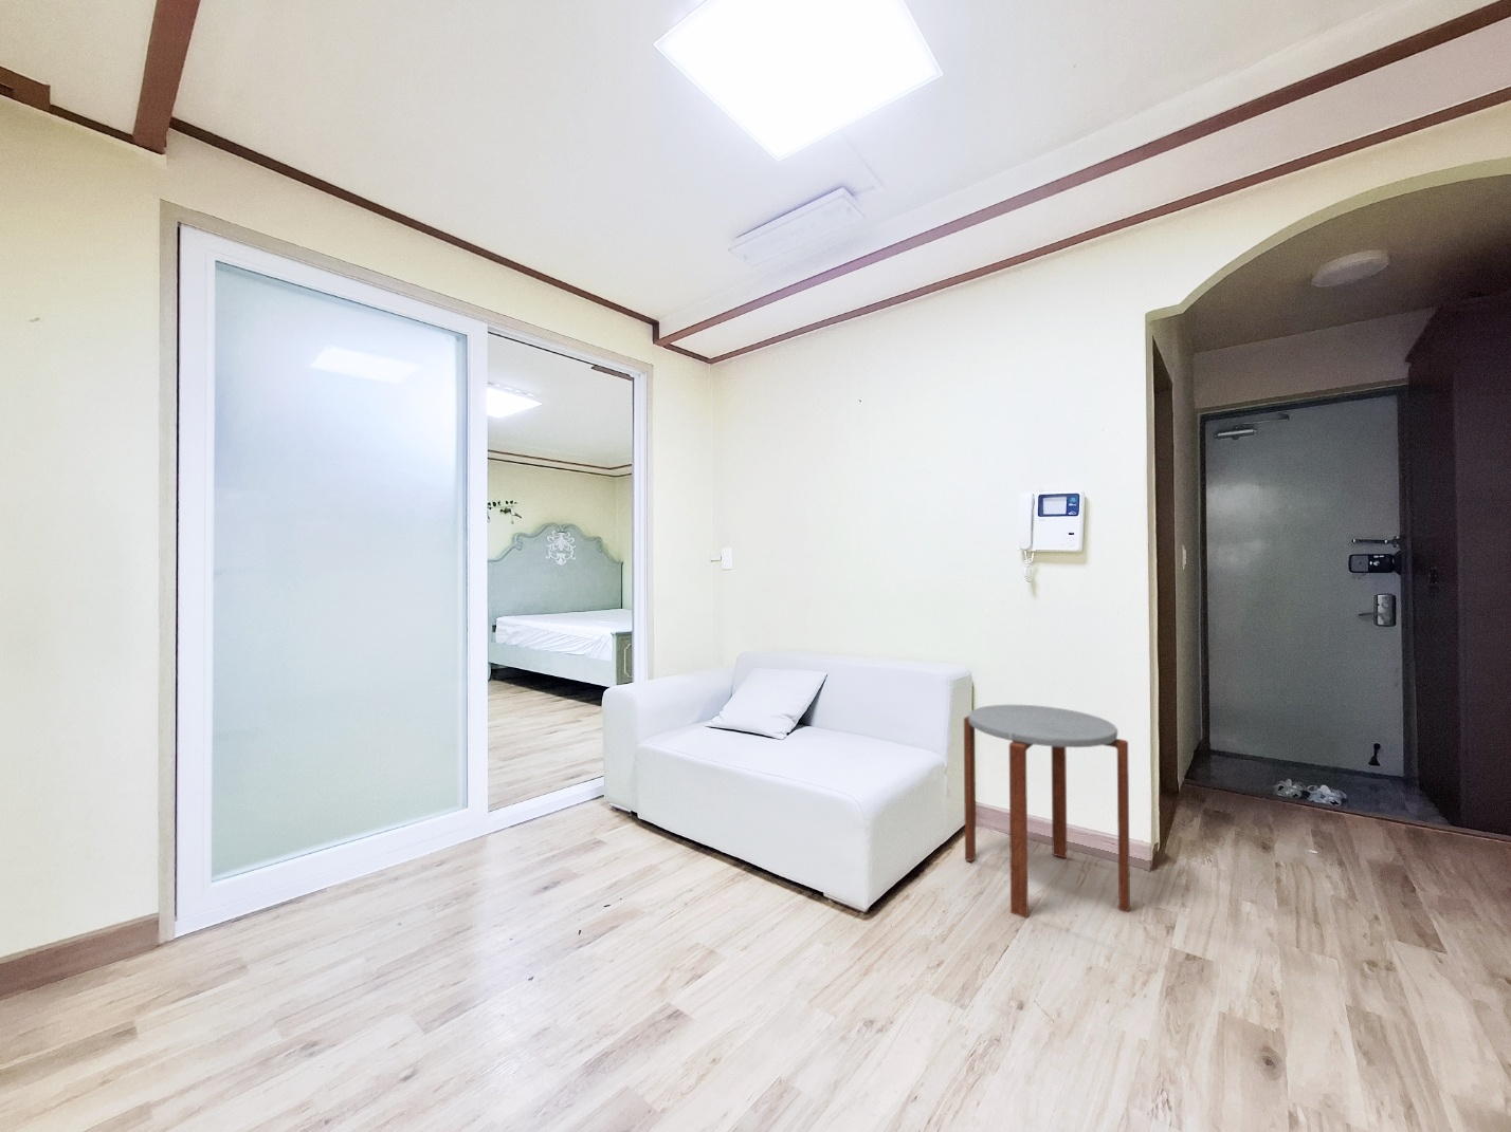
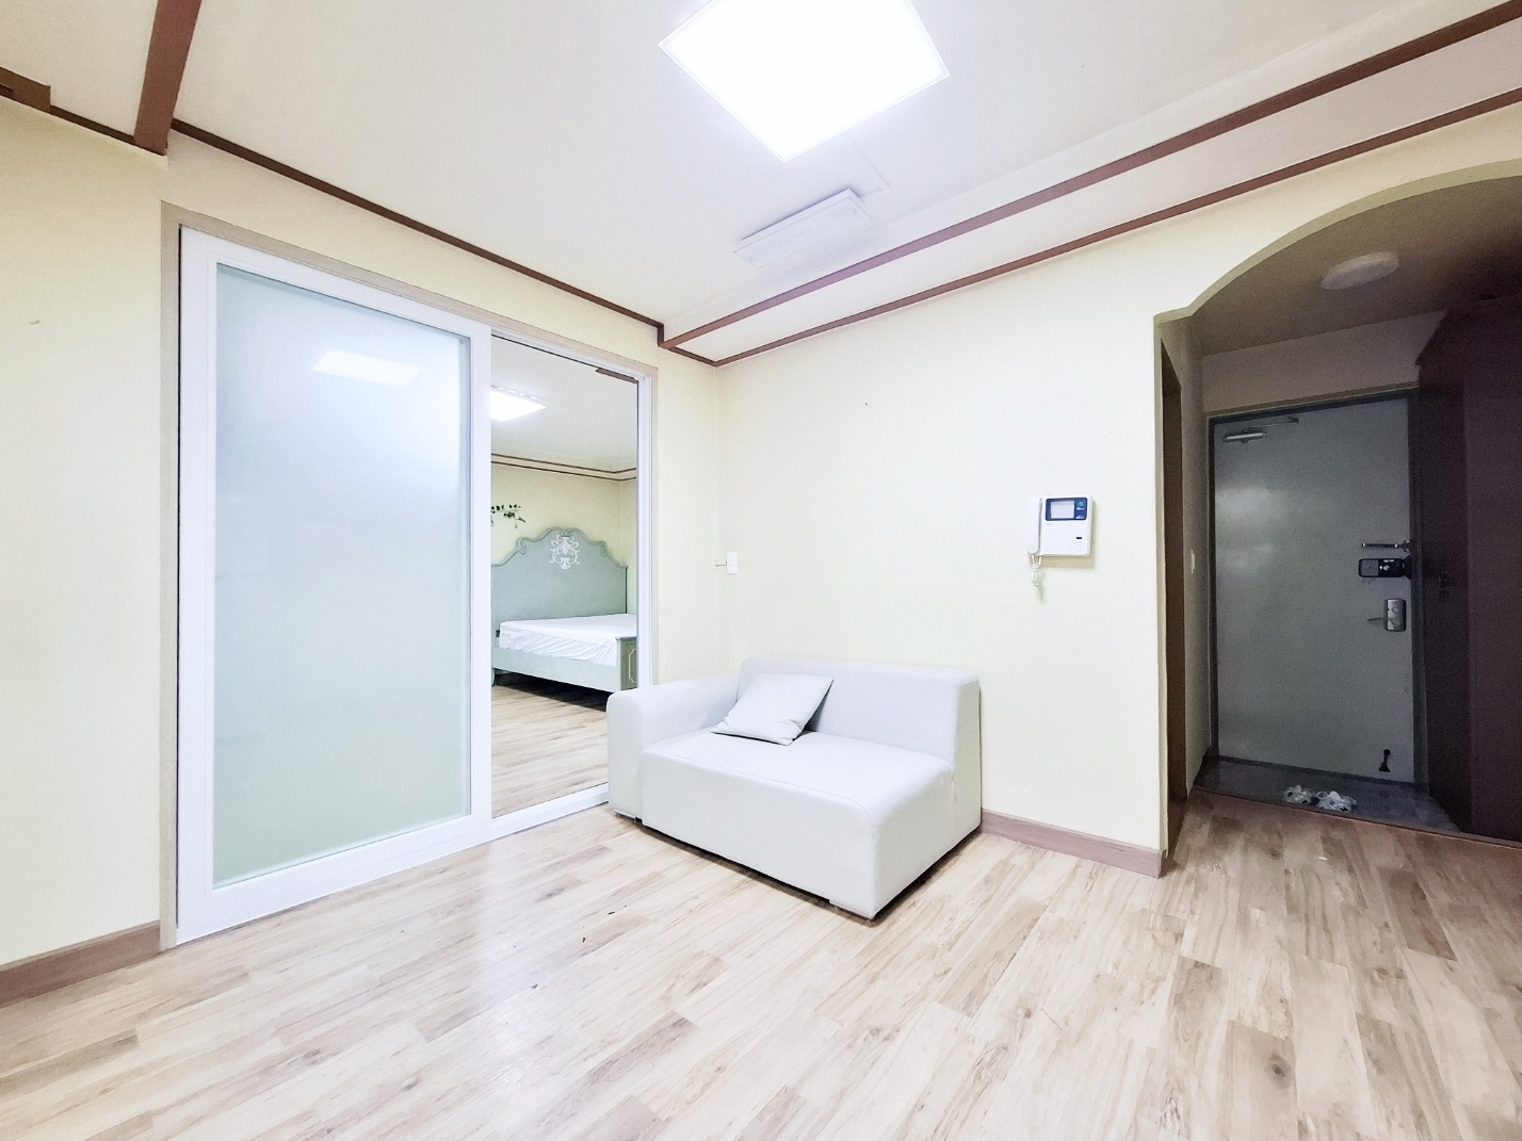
- side table (1052, 800)
